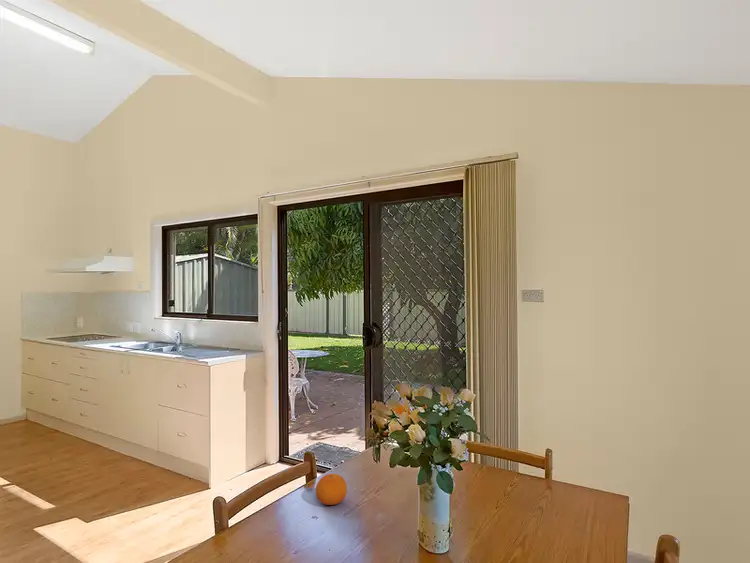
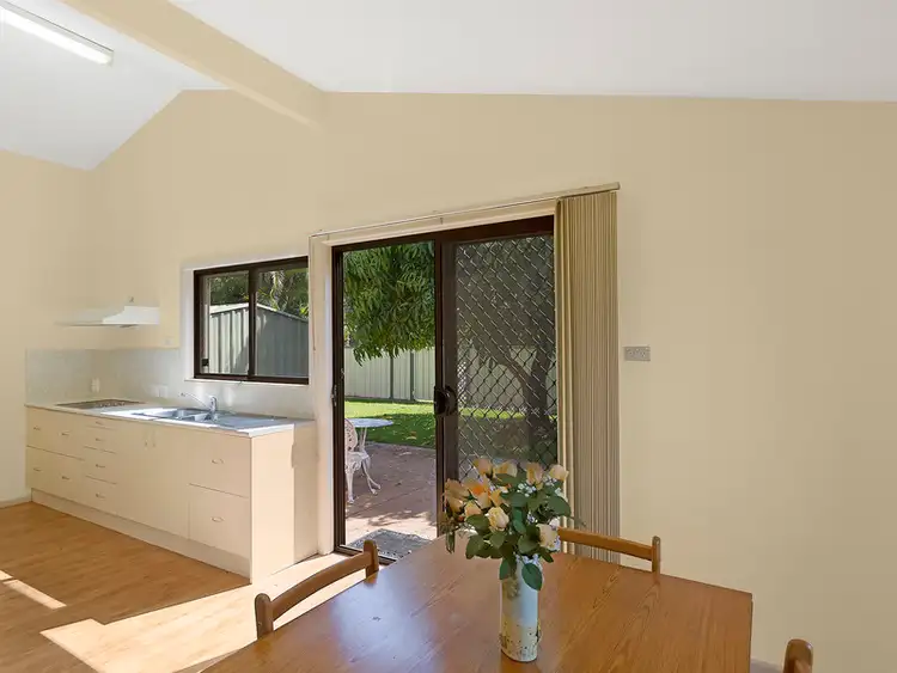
- fruit (331, 489)
